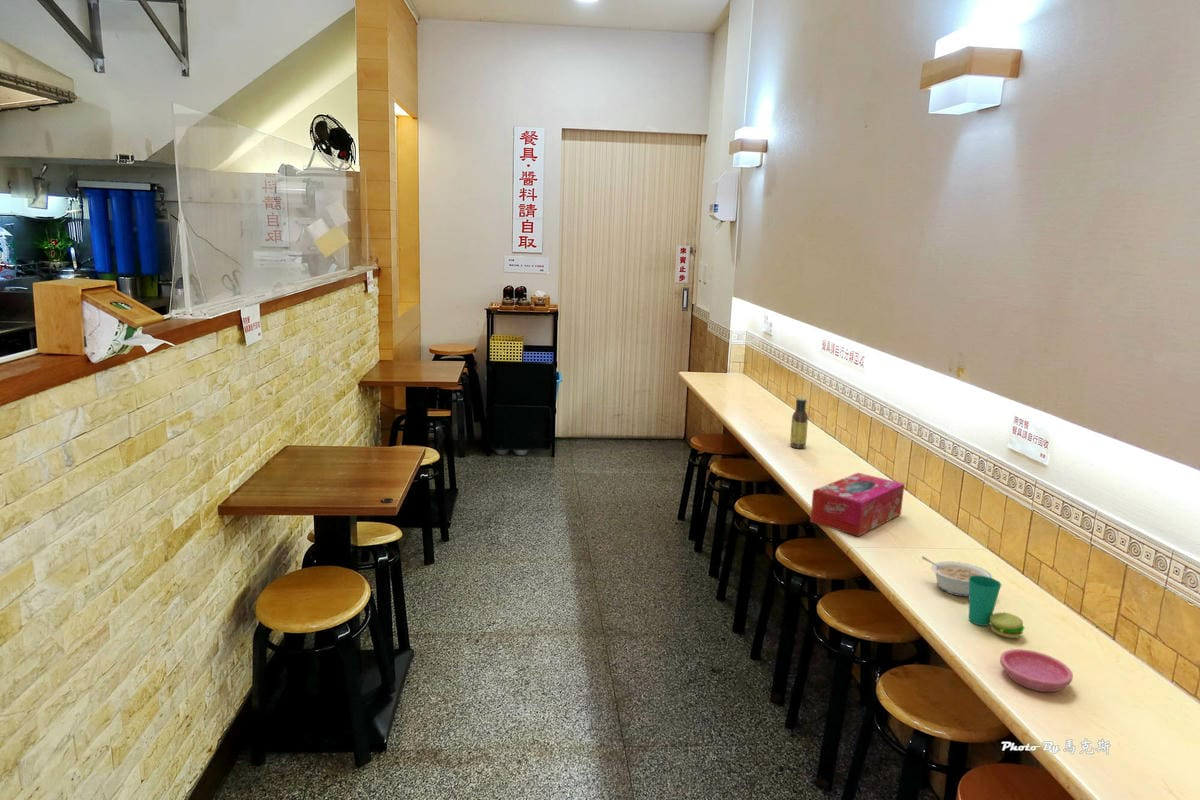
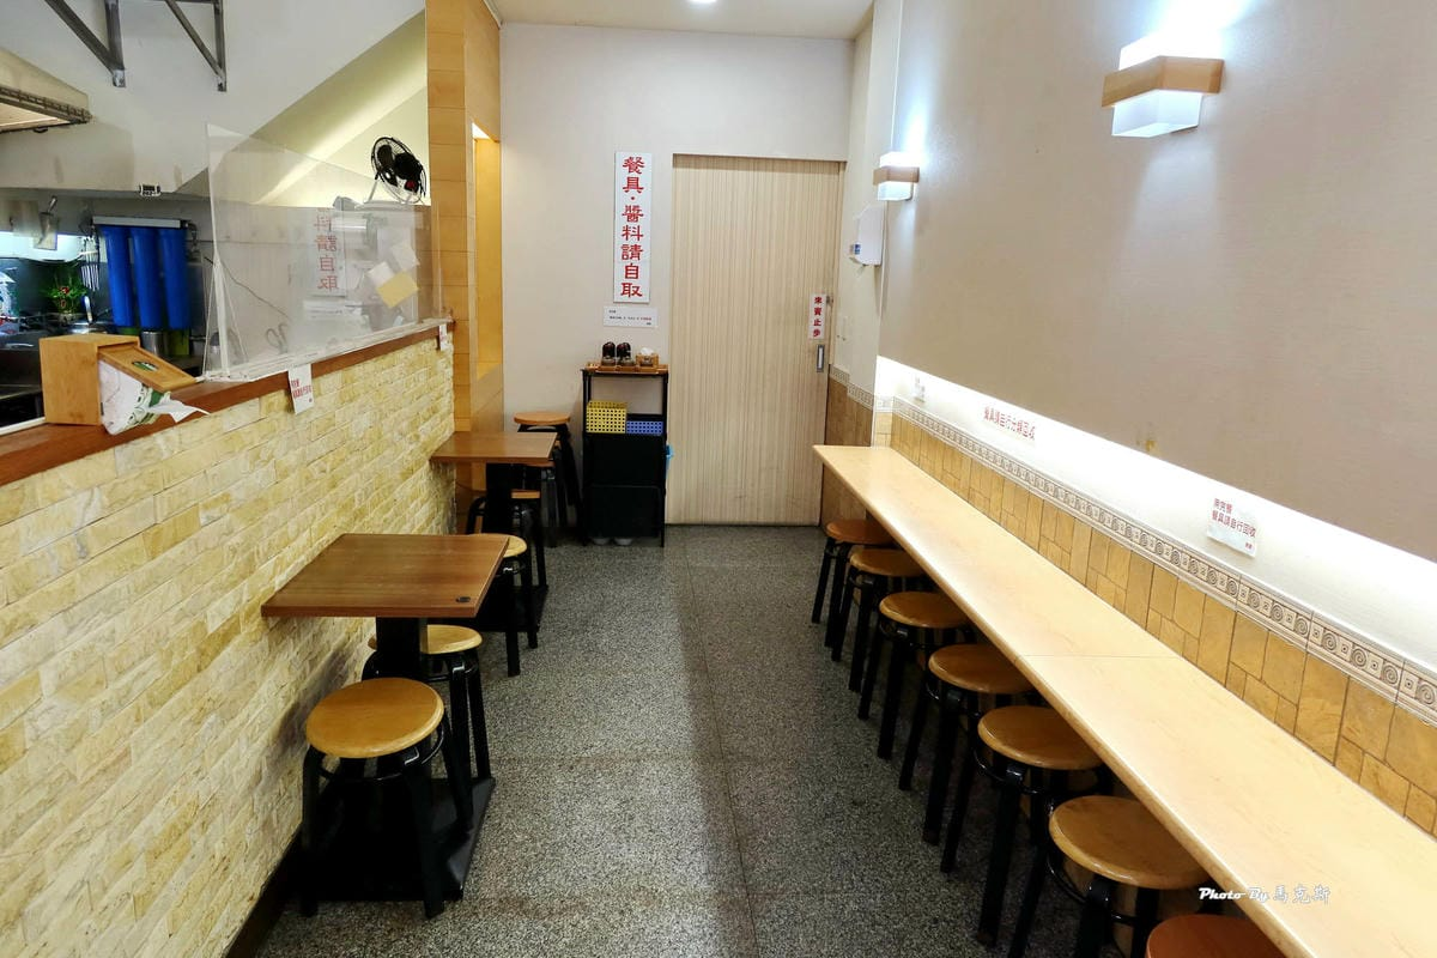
- saucer (1035, 671)
- sauce bottle (799, 422)
- tissue box (858, 502)
- legume (958, 578)
- cup (994, 607)
